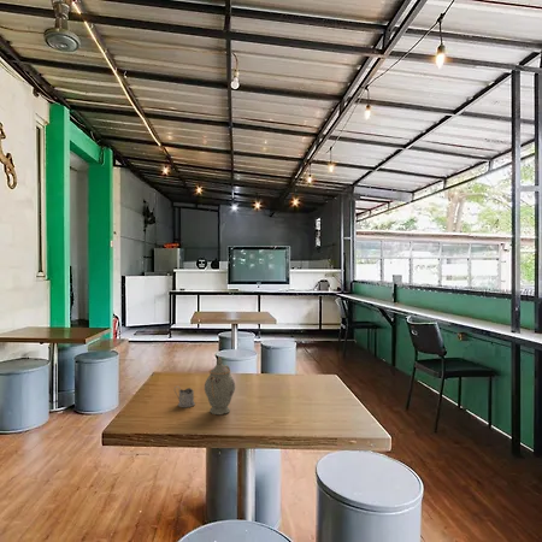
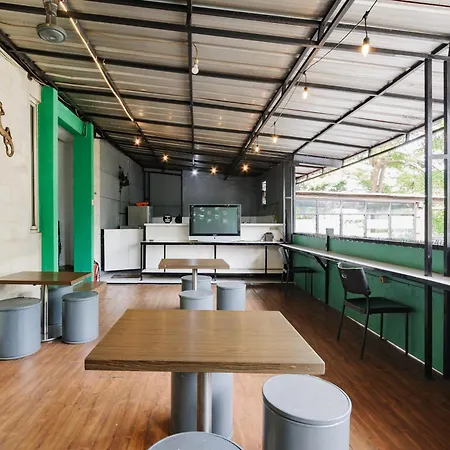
- tea glass holder (184, 393)
- chinaware (219, 384)
